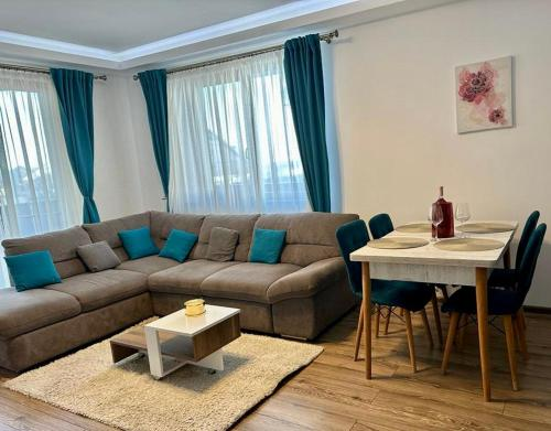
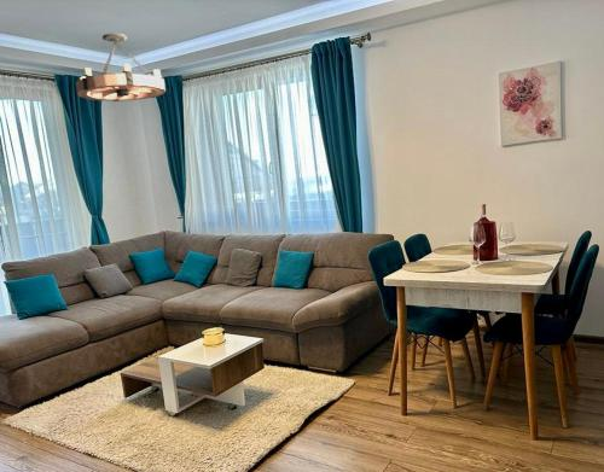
+ chandelier (123, 65)
